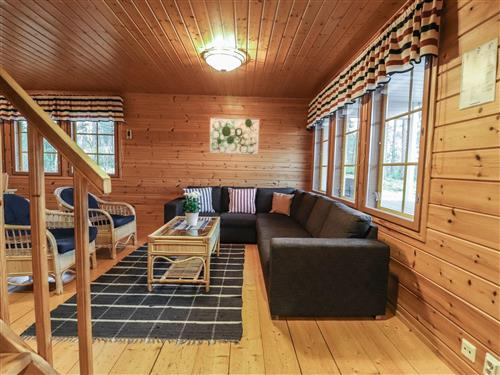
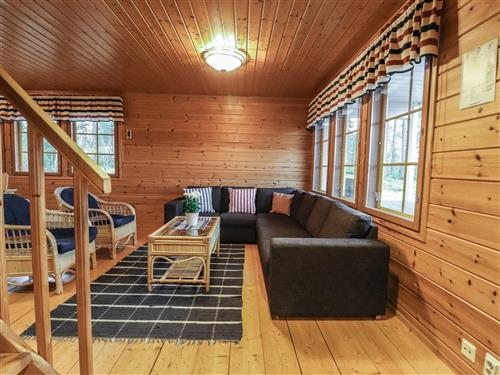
- wall art (234, 136)
